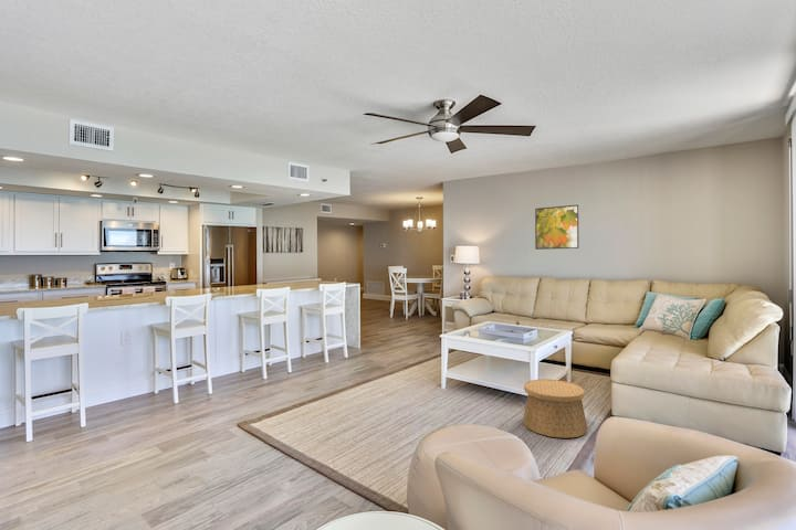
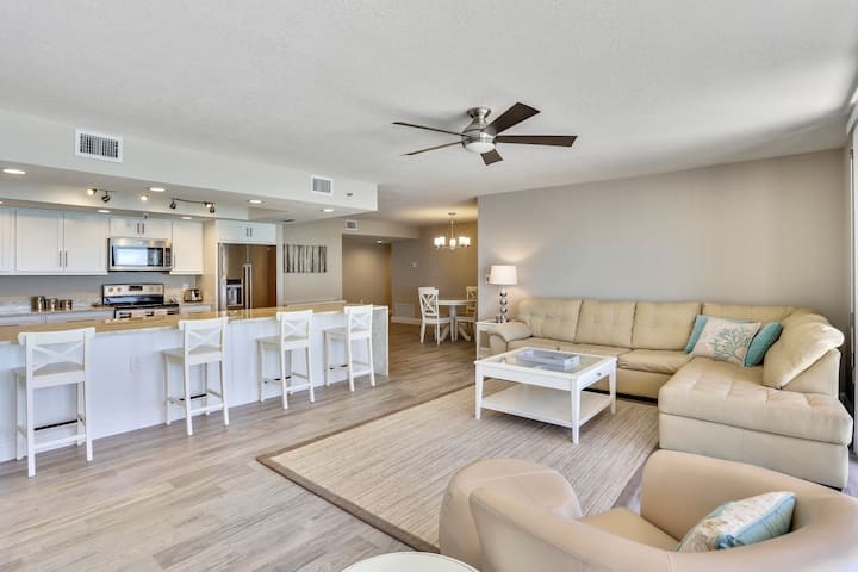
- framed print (556, 227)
- basket (554, 406)
